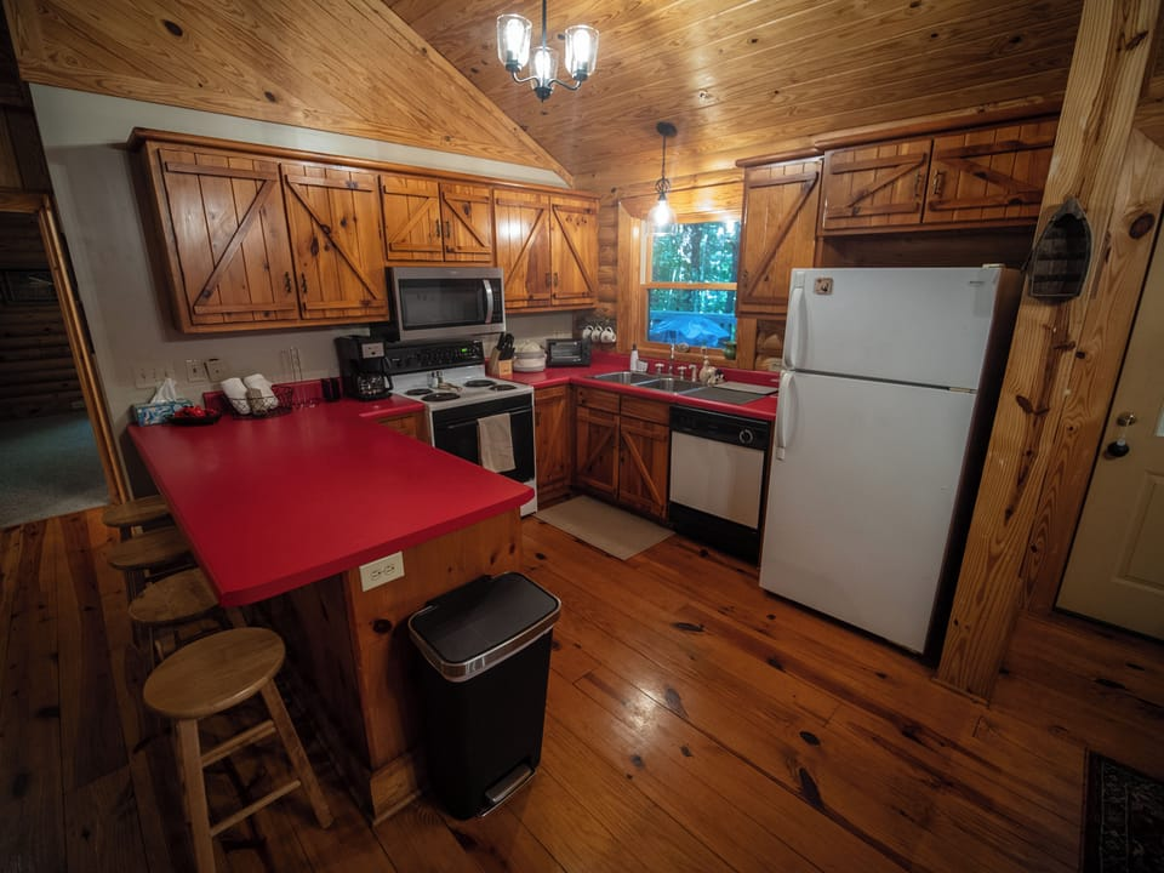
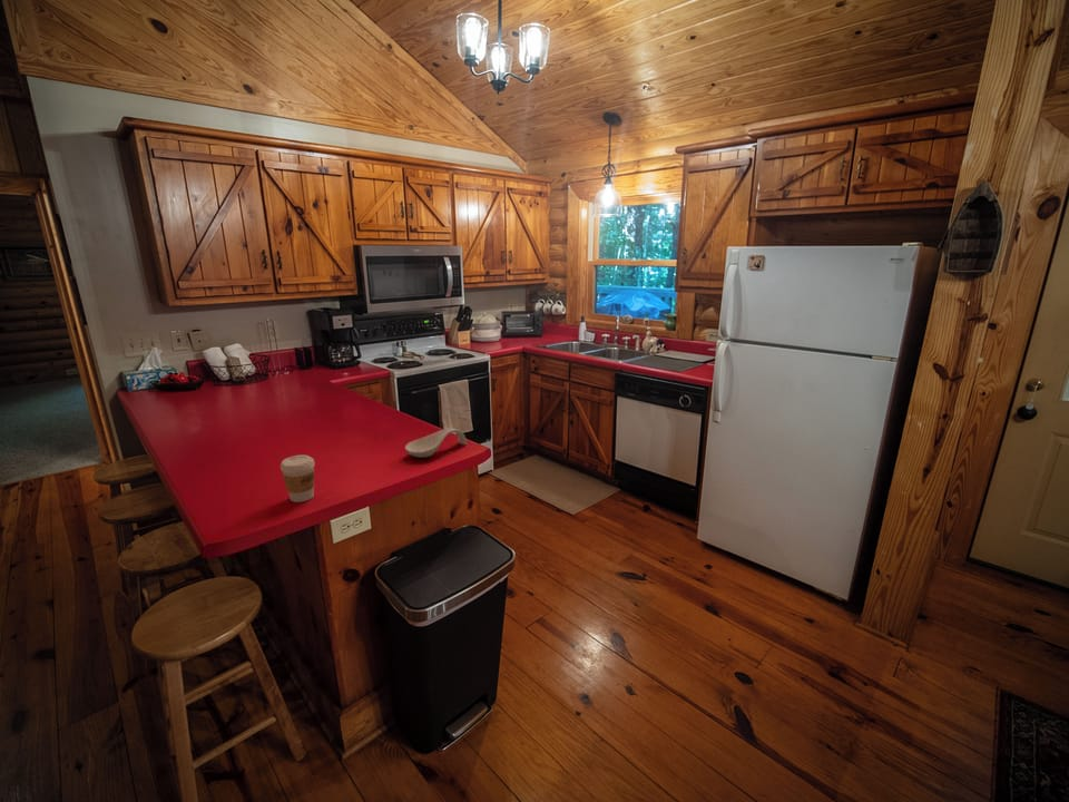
+ coffee cup (300, 478)
+ spoon rest (437, 441)
